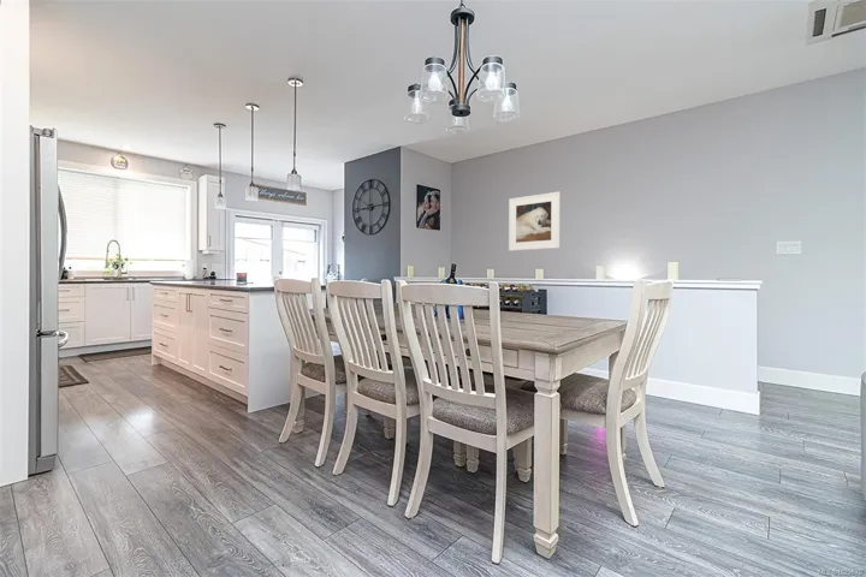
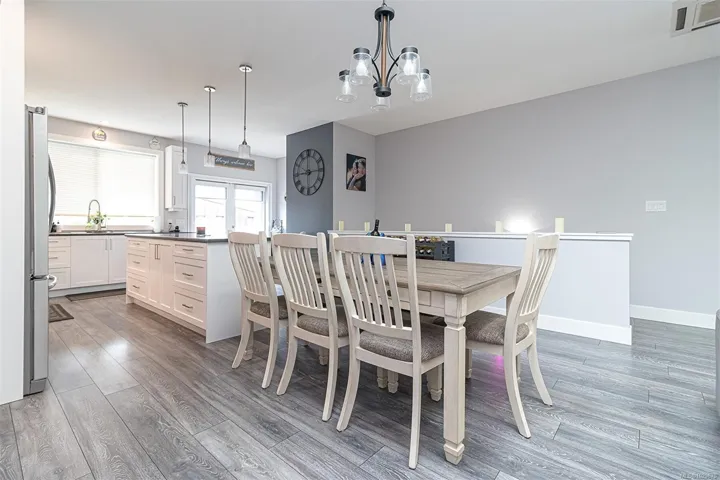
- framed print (533, 222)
